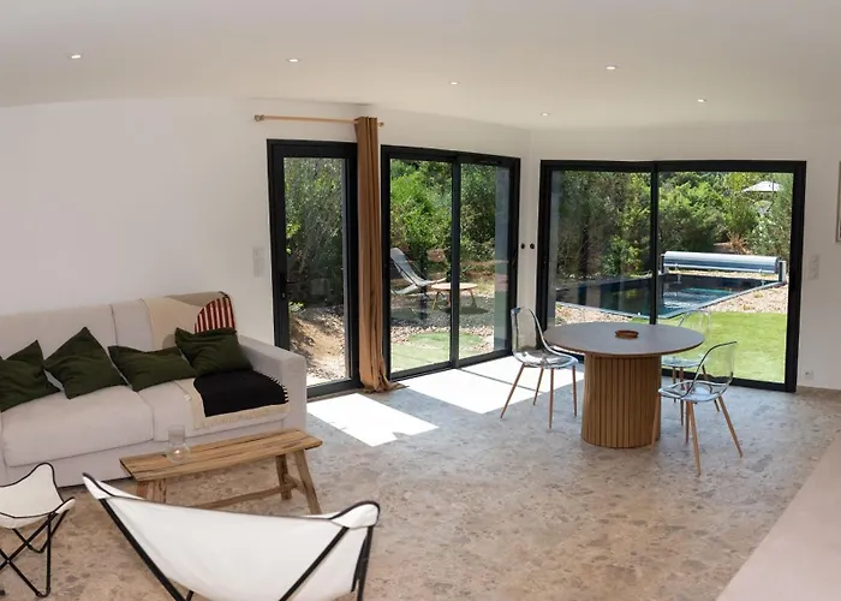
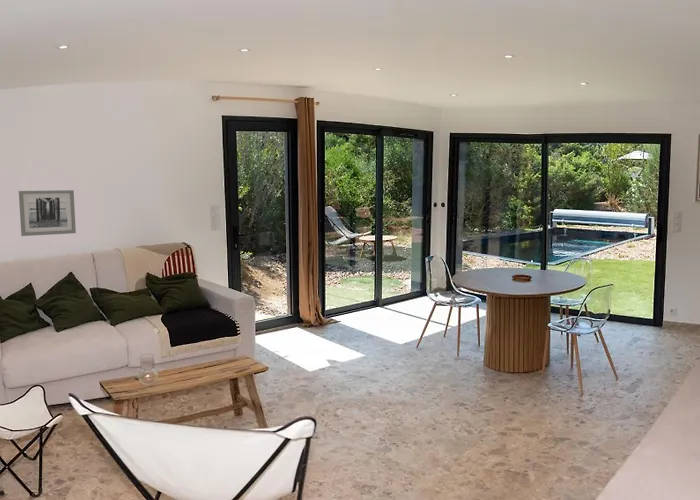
+ wall art (47, 212)
